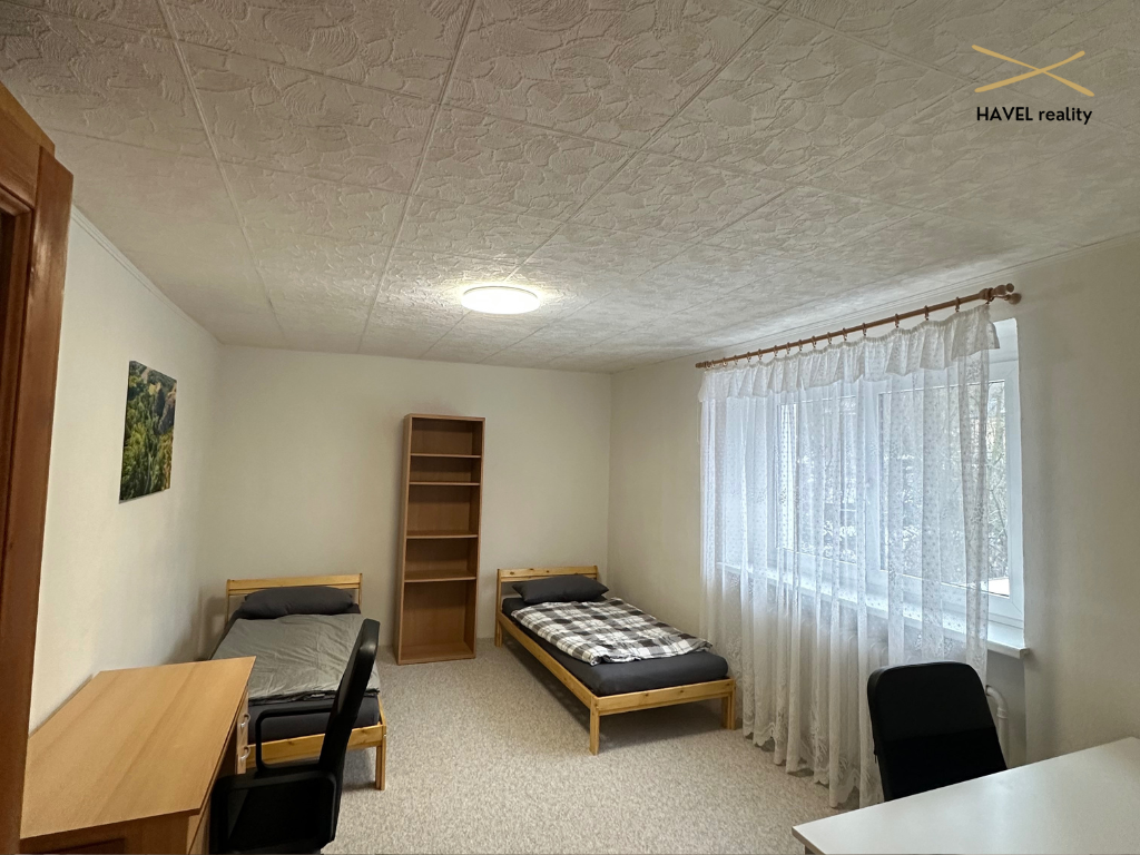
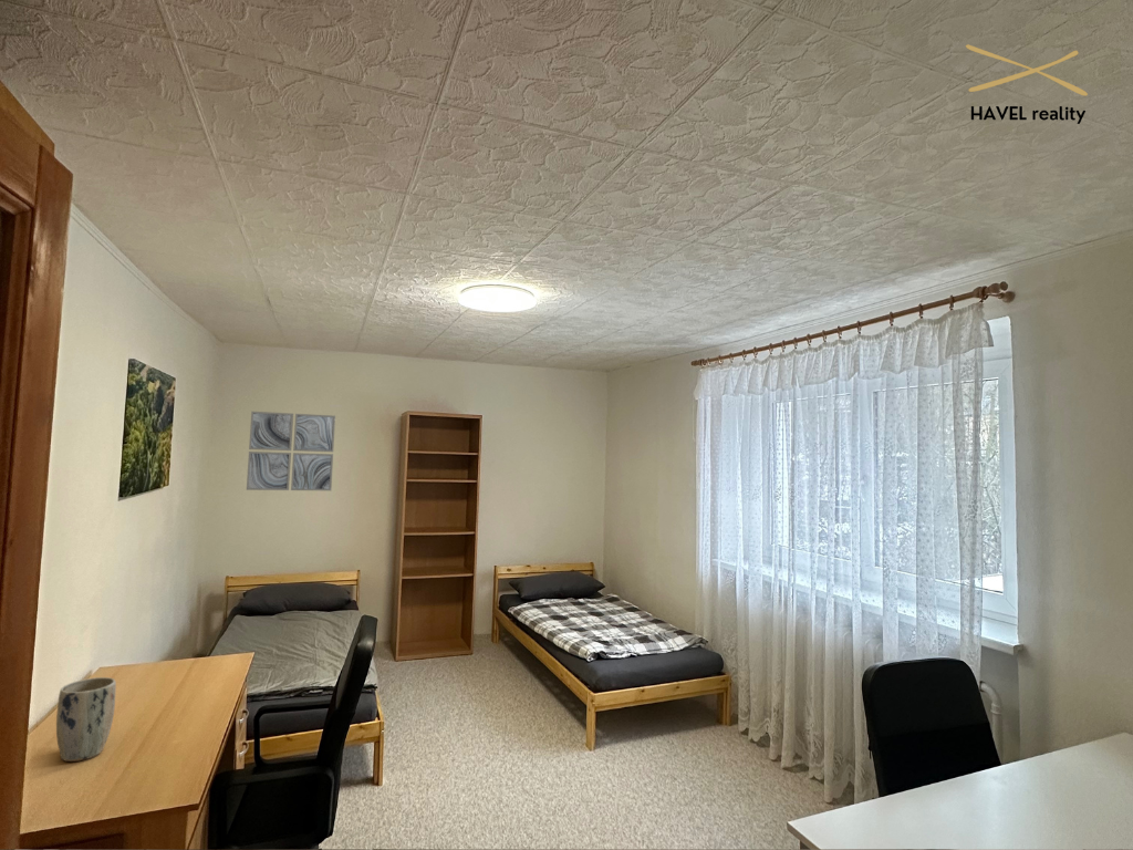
+ plant pot (85, 718)
+ wall art (293, 453)
